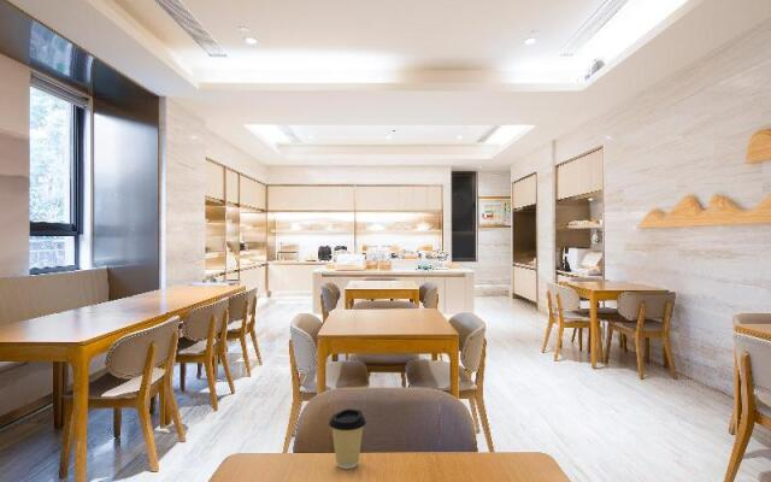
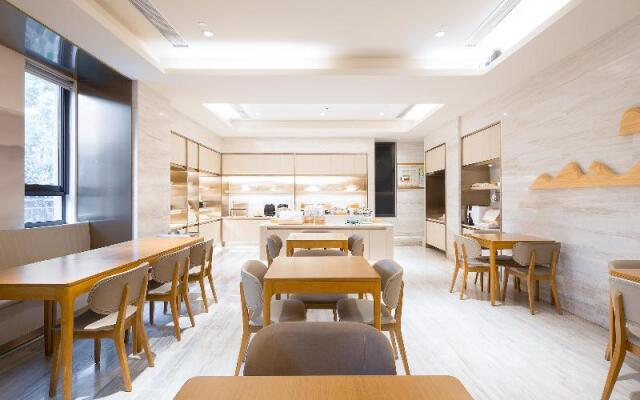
- coffee cup (347, 439)
